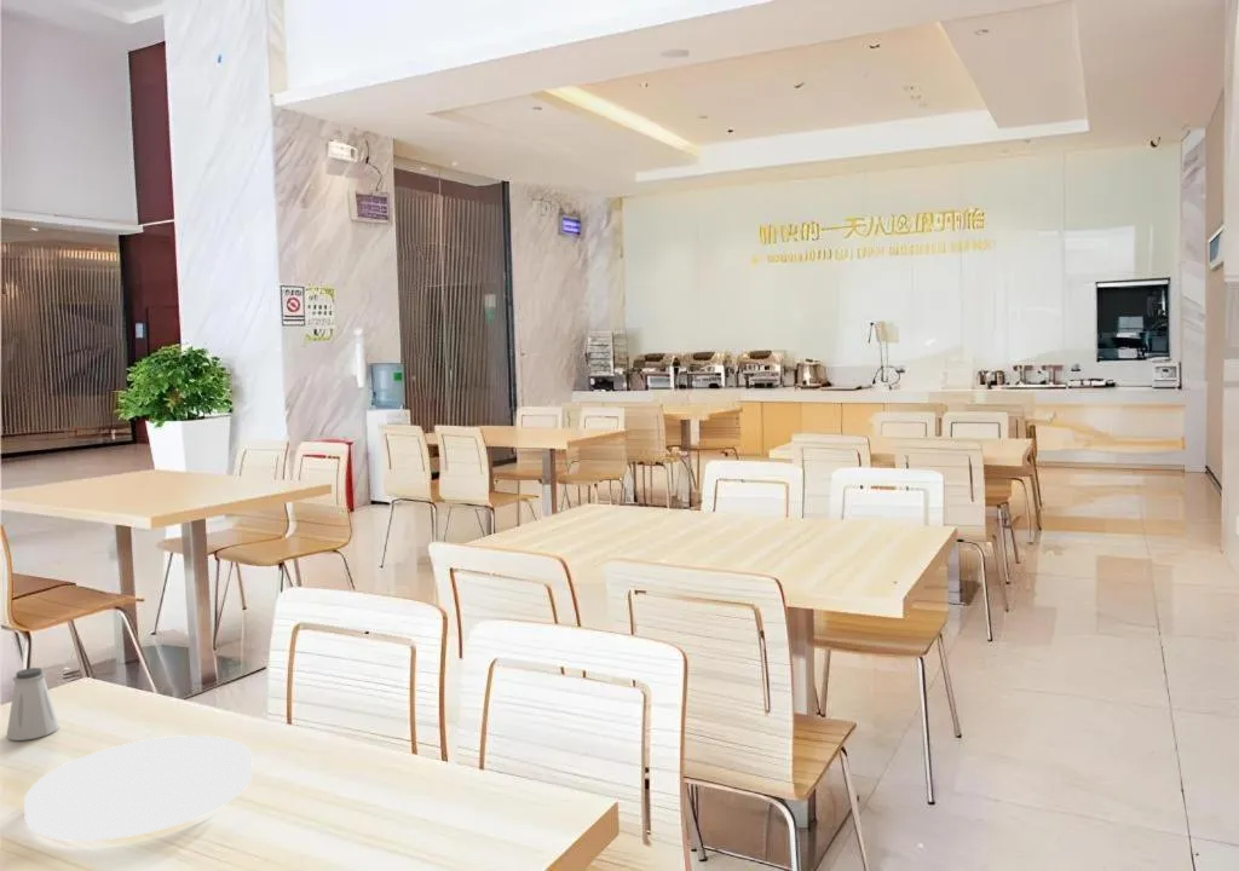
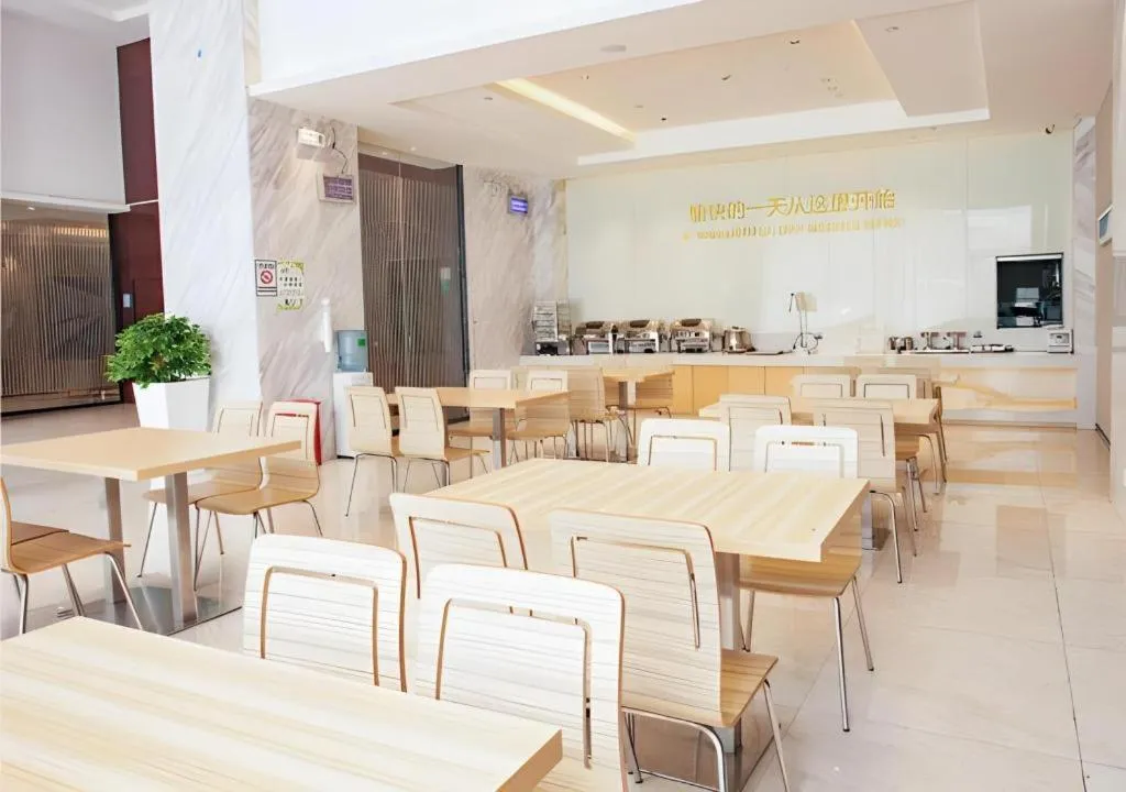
- saltshaker (30, 700)
- plate (143, 783)
